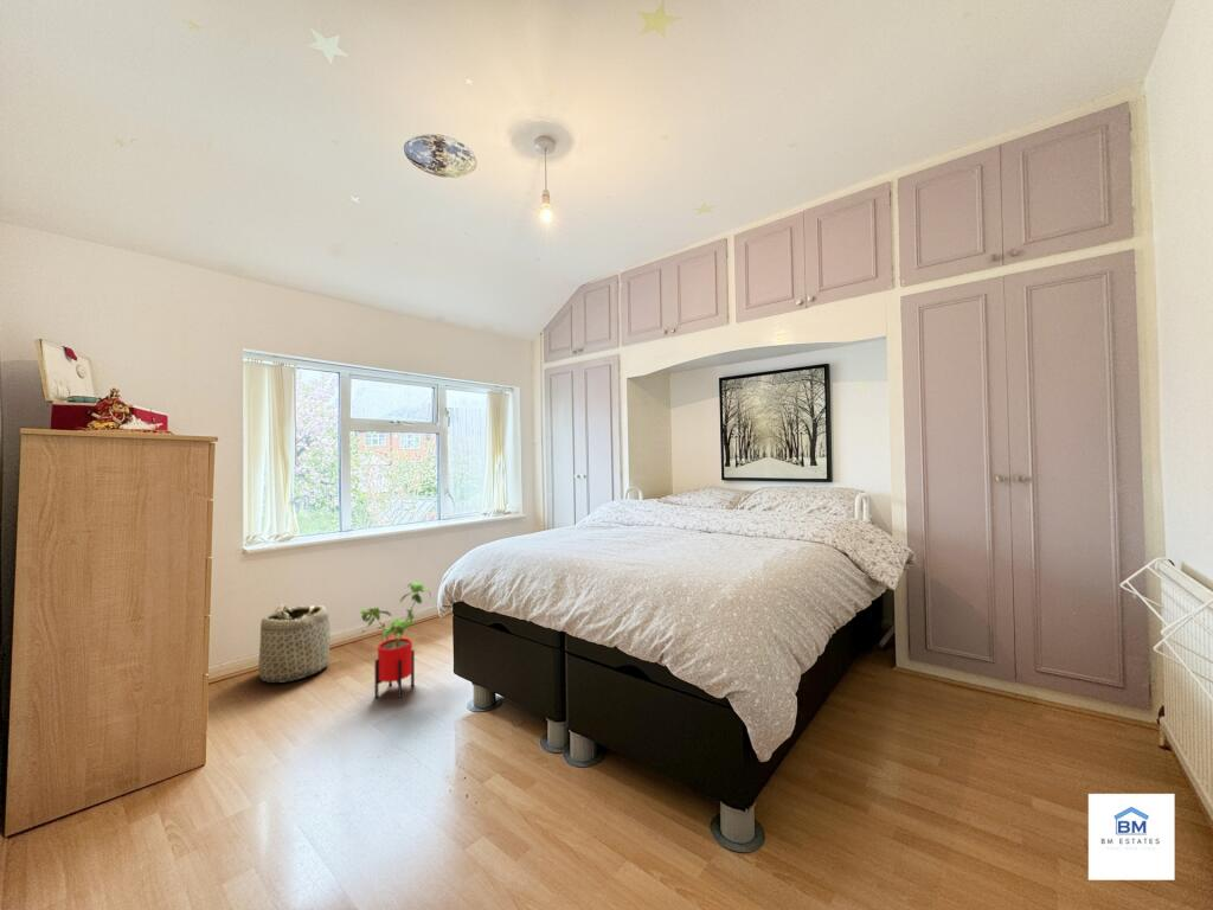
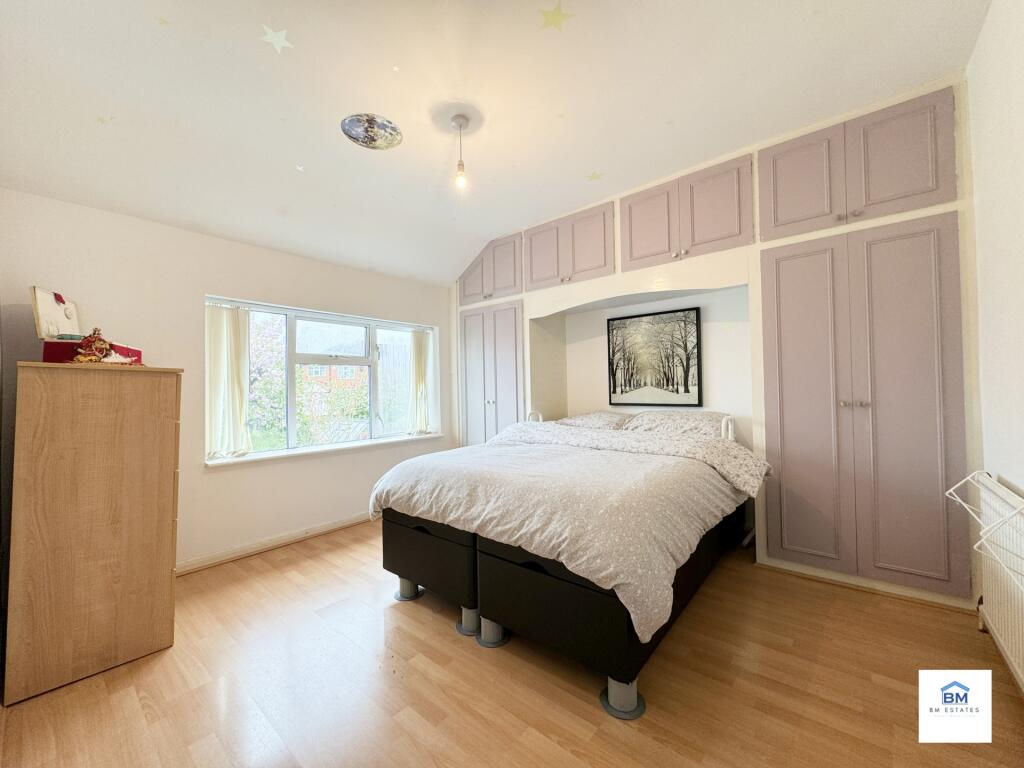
- basket (294, 636)
- house plant (399, 636)
